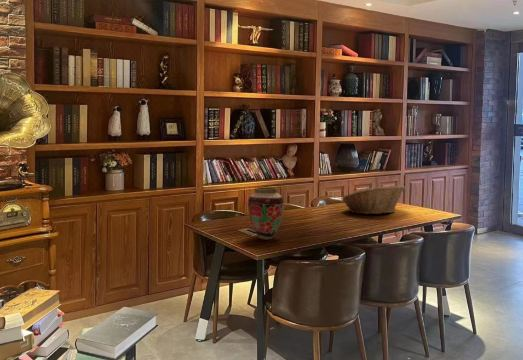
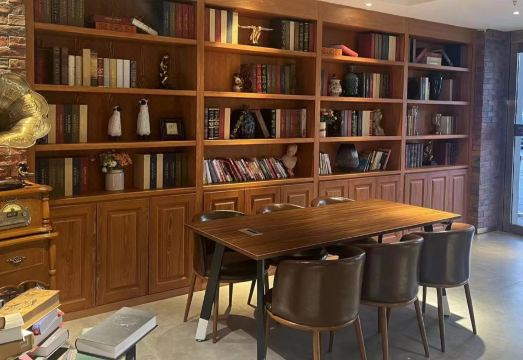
- vase (265, 213)
- fruit basket (373, 198)
